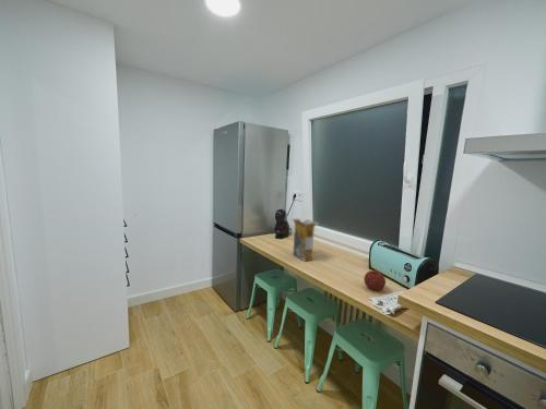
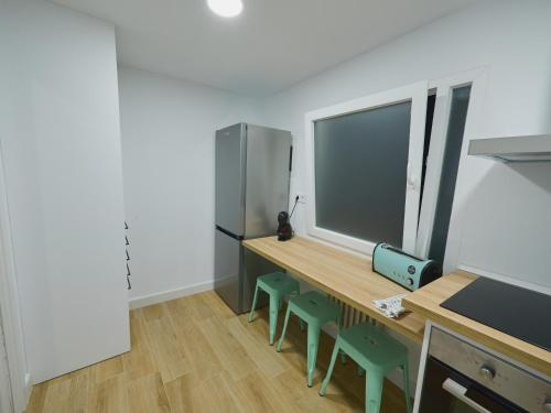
- fruit (375, 278)
- cereal box (304, 238)
